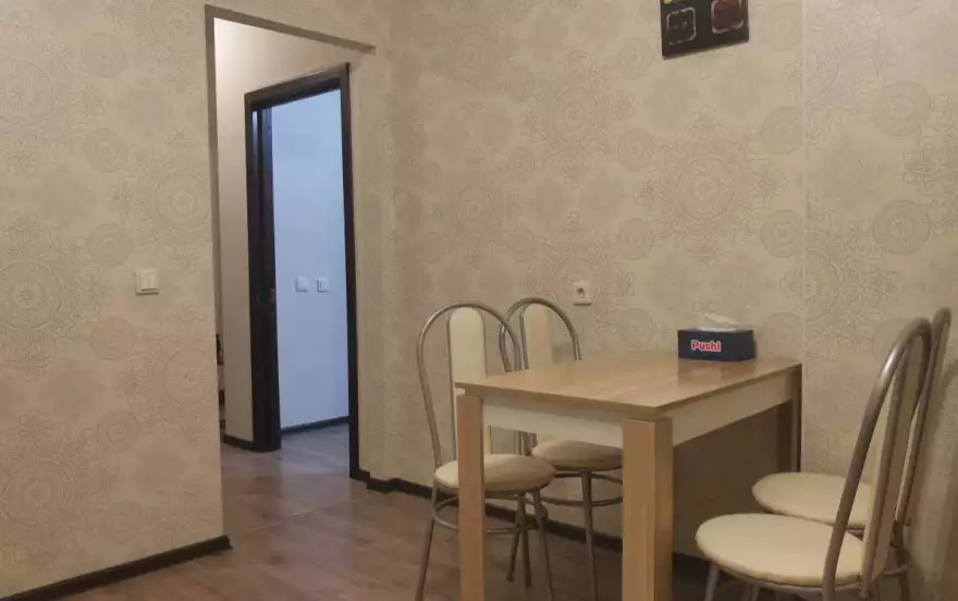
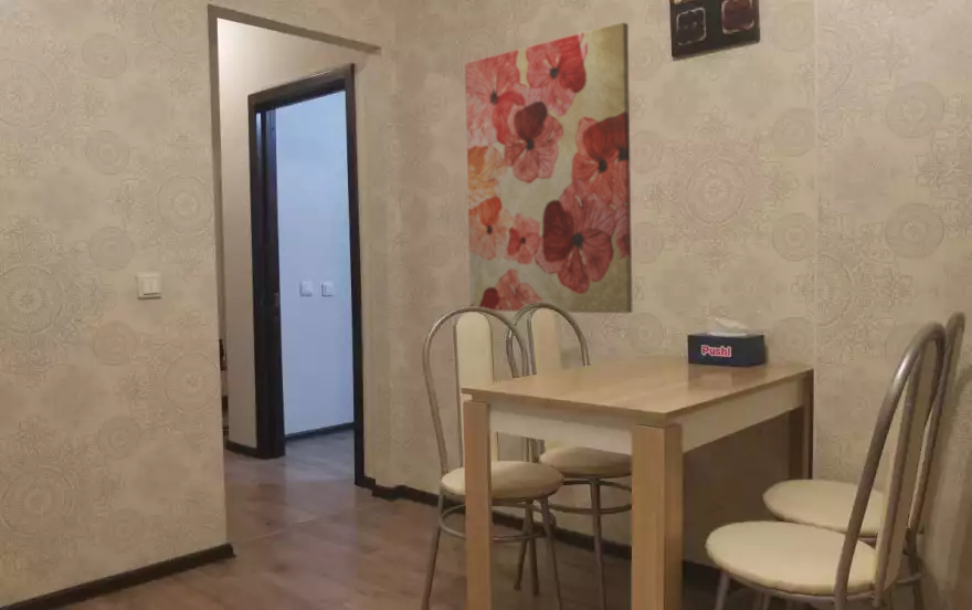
+ wall art (542, 179)
